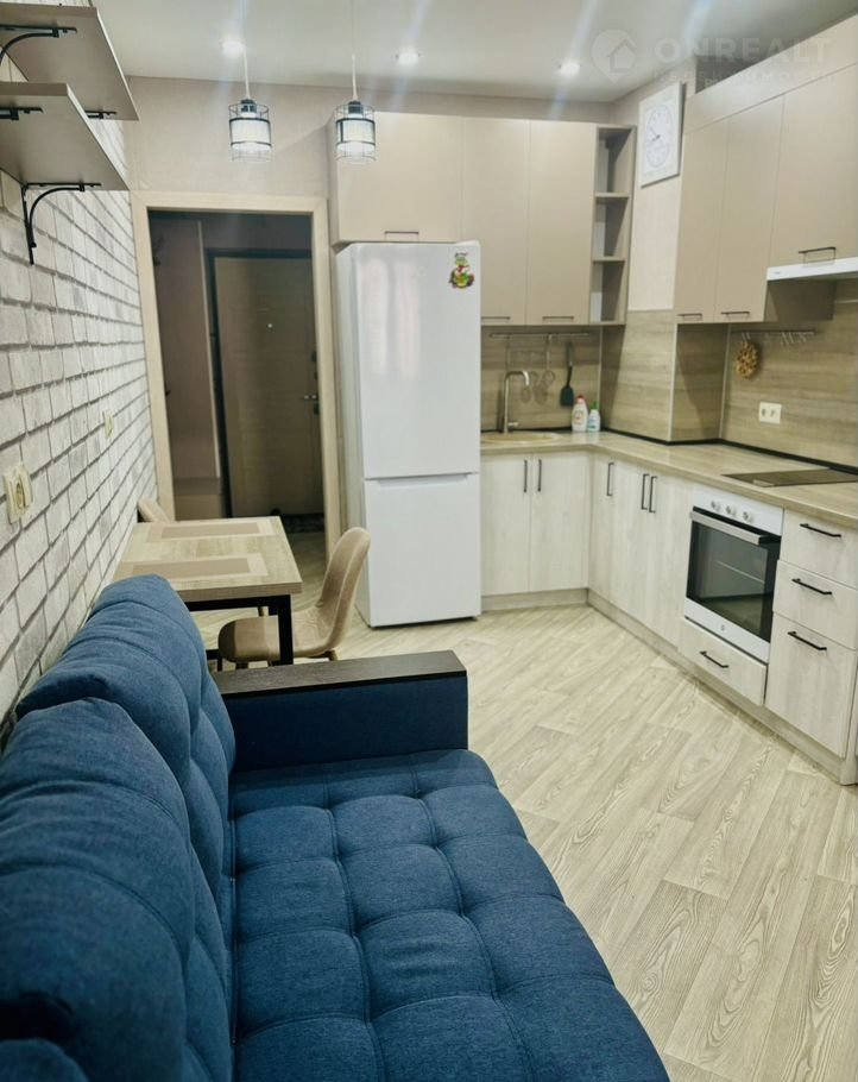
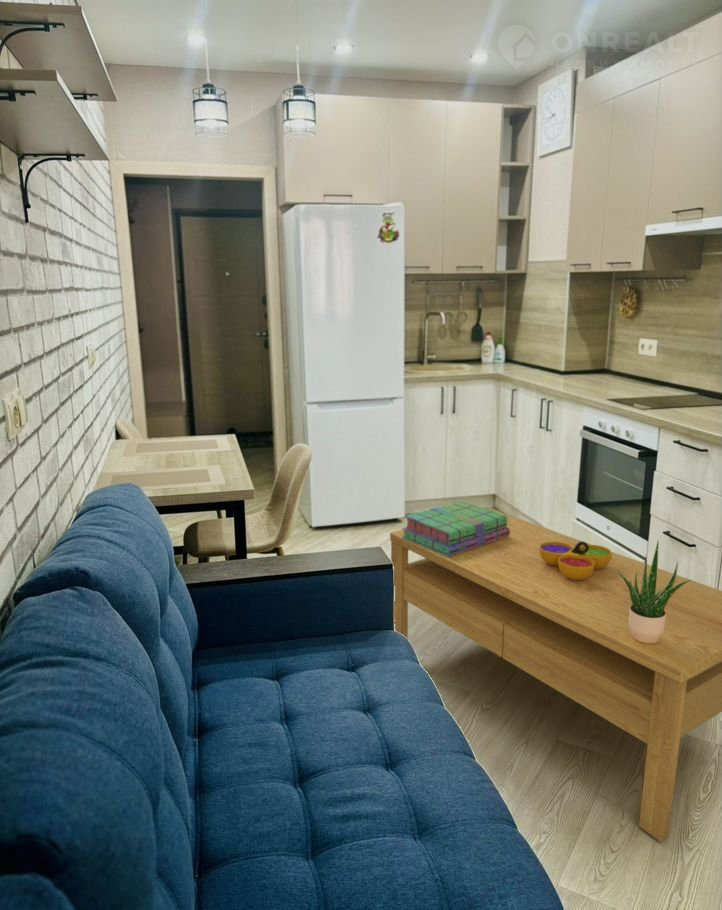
+ stack of books (456, 526)
+ potted plant (651, 594)
+ decorative bowl (575, 556)
+ coffee table (554, 635)
